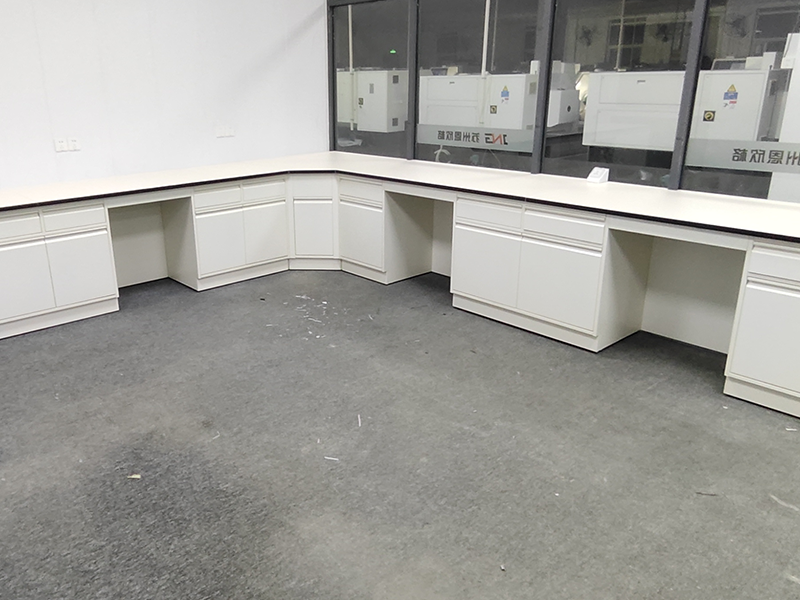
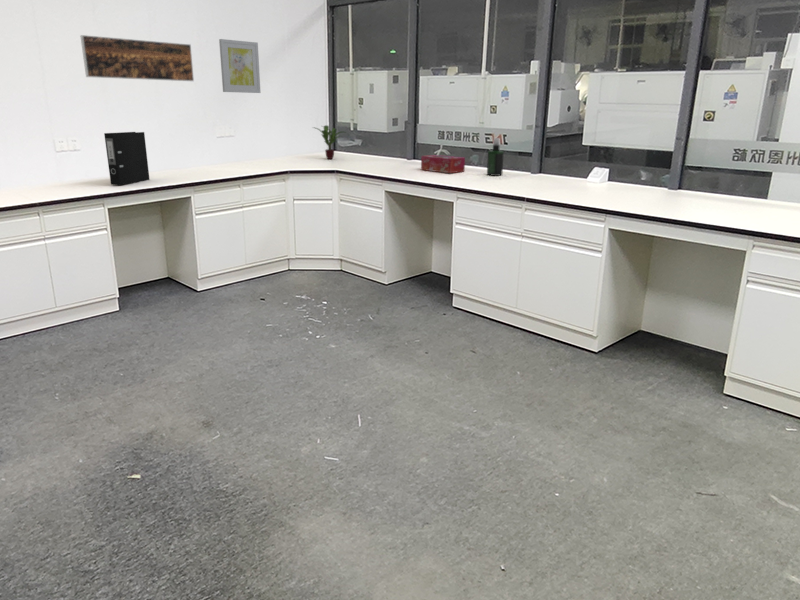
+ spray bottle (495, 156)
+ potted plant (330, 142)
+ tissue box (442, 163)
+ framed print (141, 59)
+ binder (127, 157)
+ wall art (240, 67)
